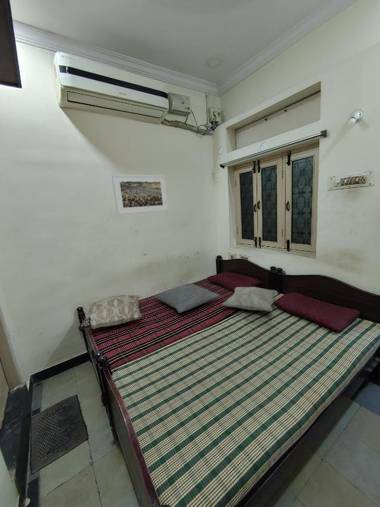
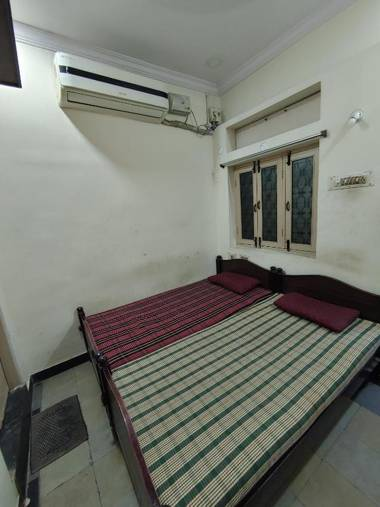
- pillow (185, 296)
- decorative pillow (113, 310)
- decorative pillow (251, 297)
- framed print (142, 194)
